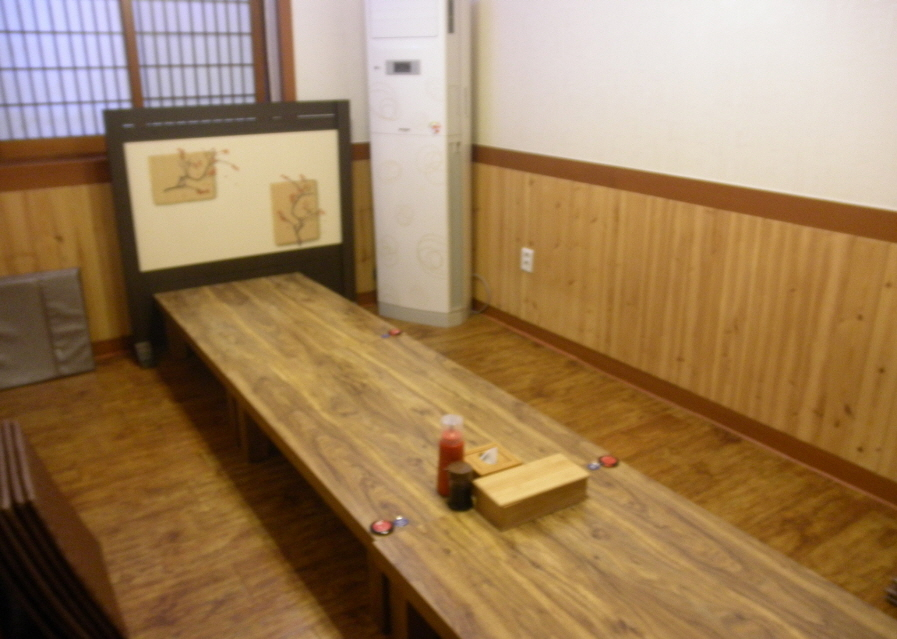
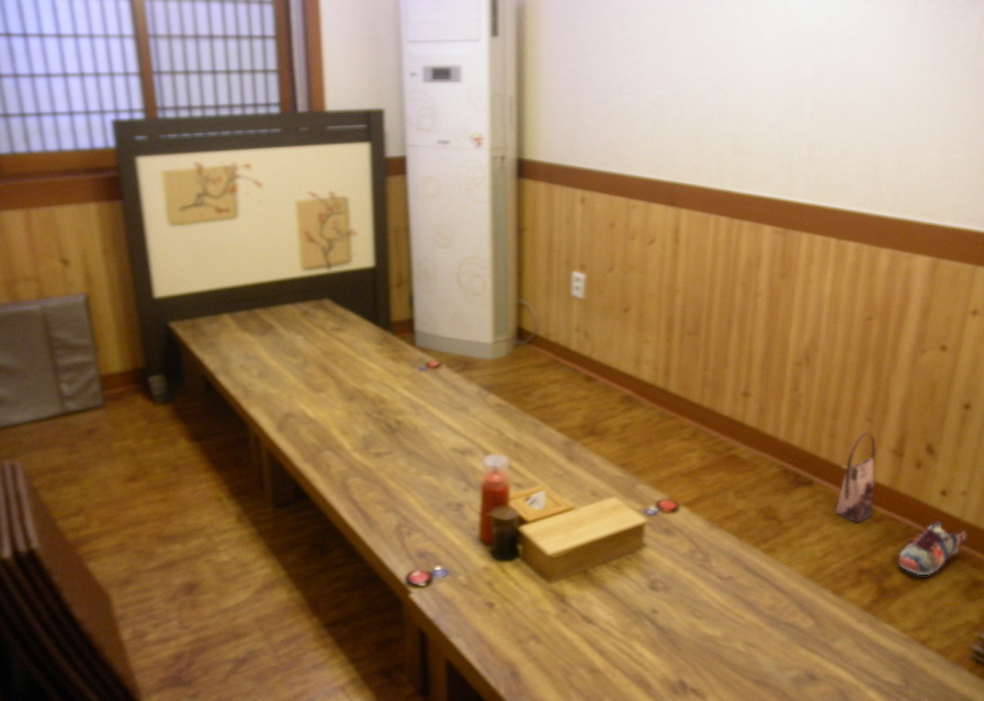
+ shoe (930, 545)
+ handbag (858, 475)
